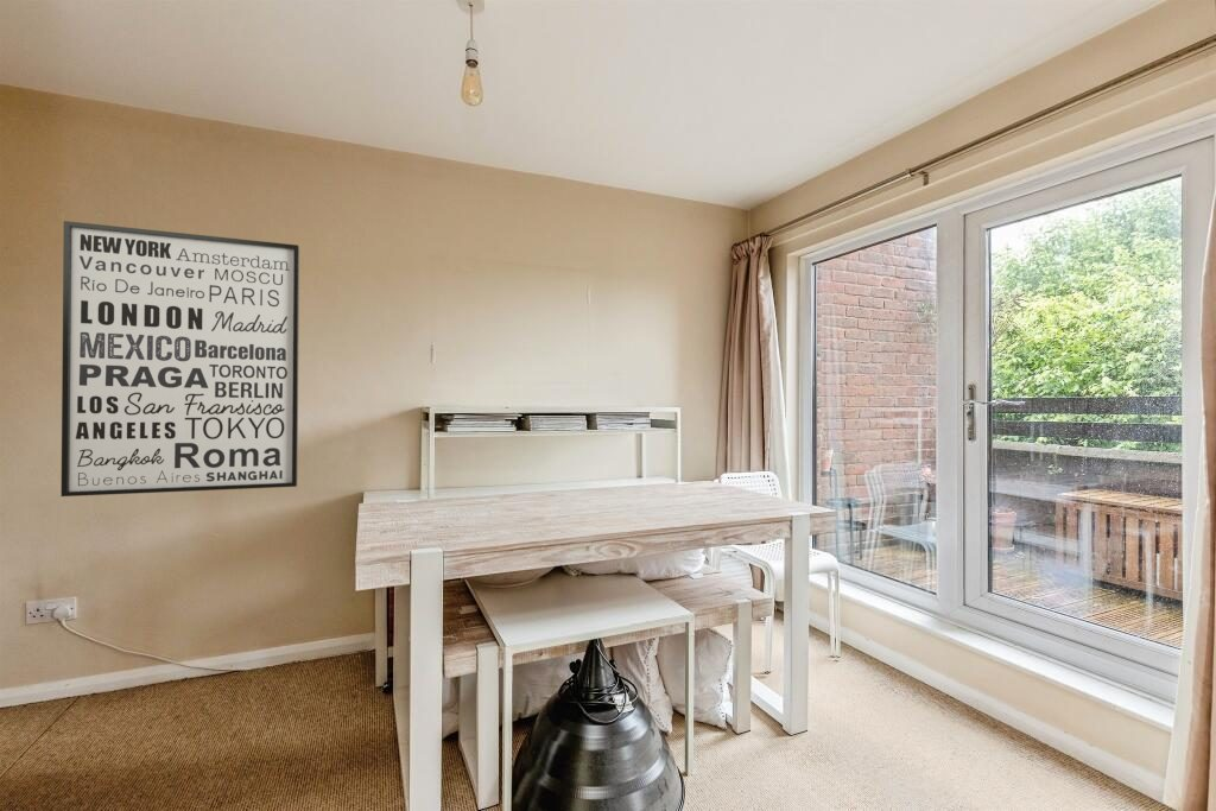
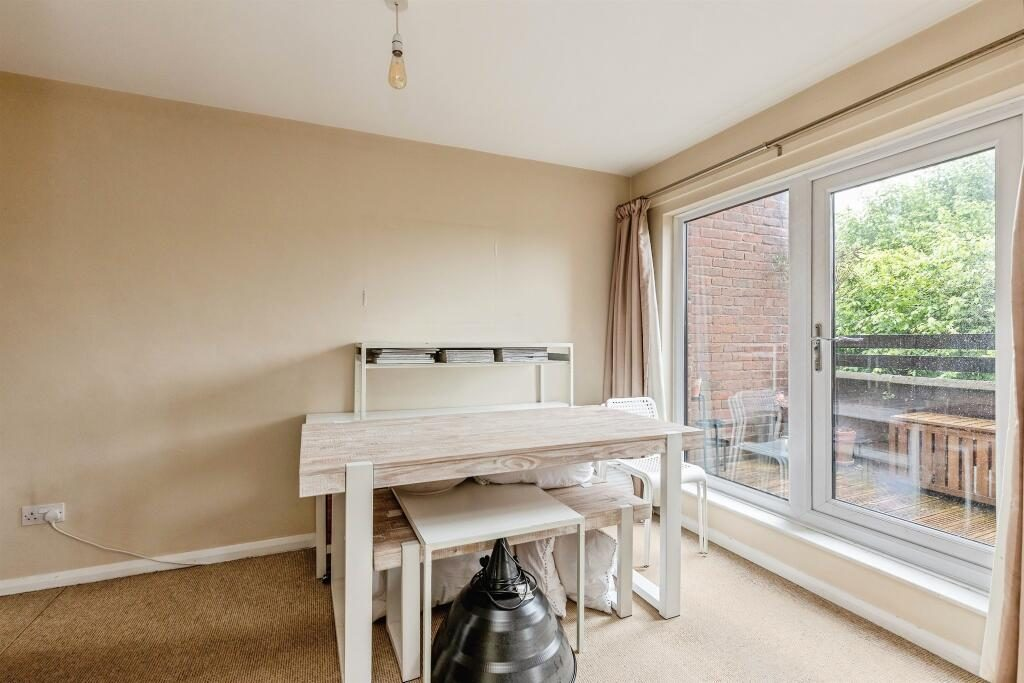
- wall art (189, 362)
